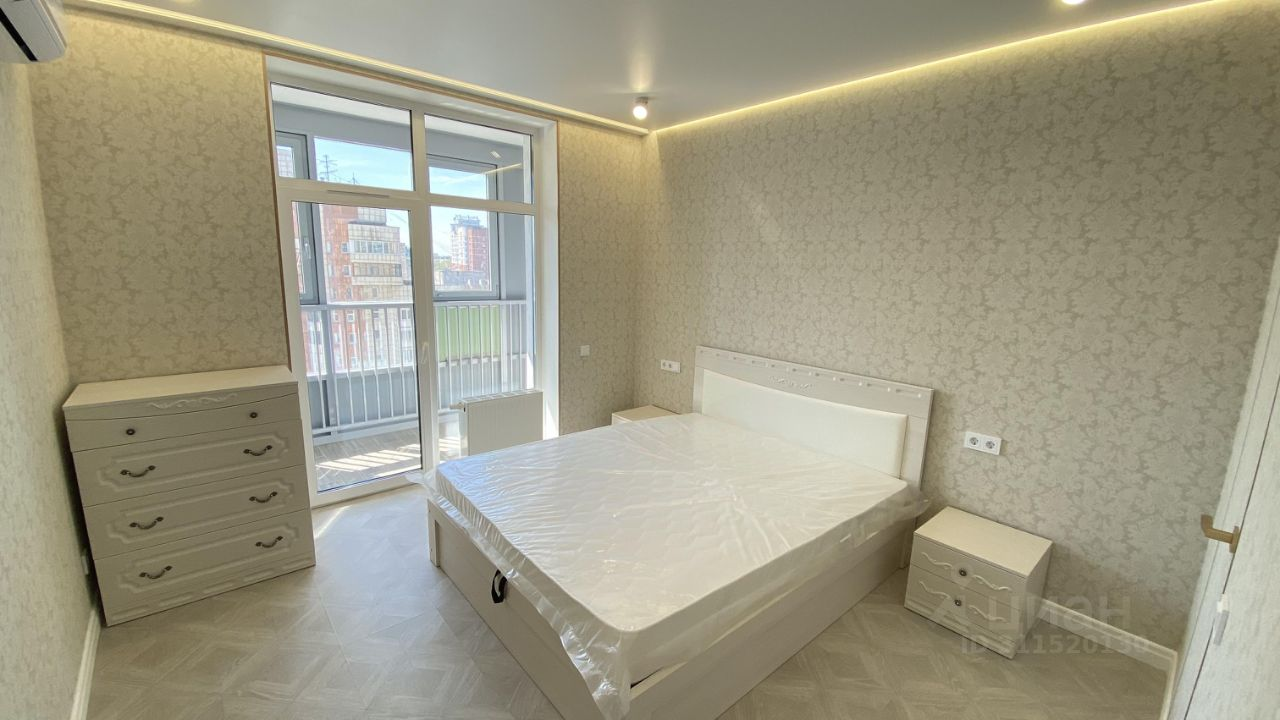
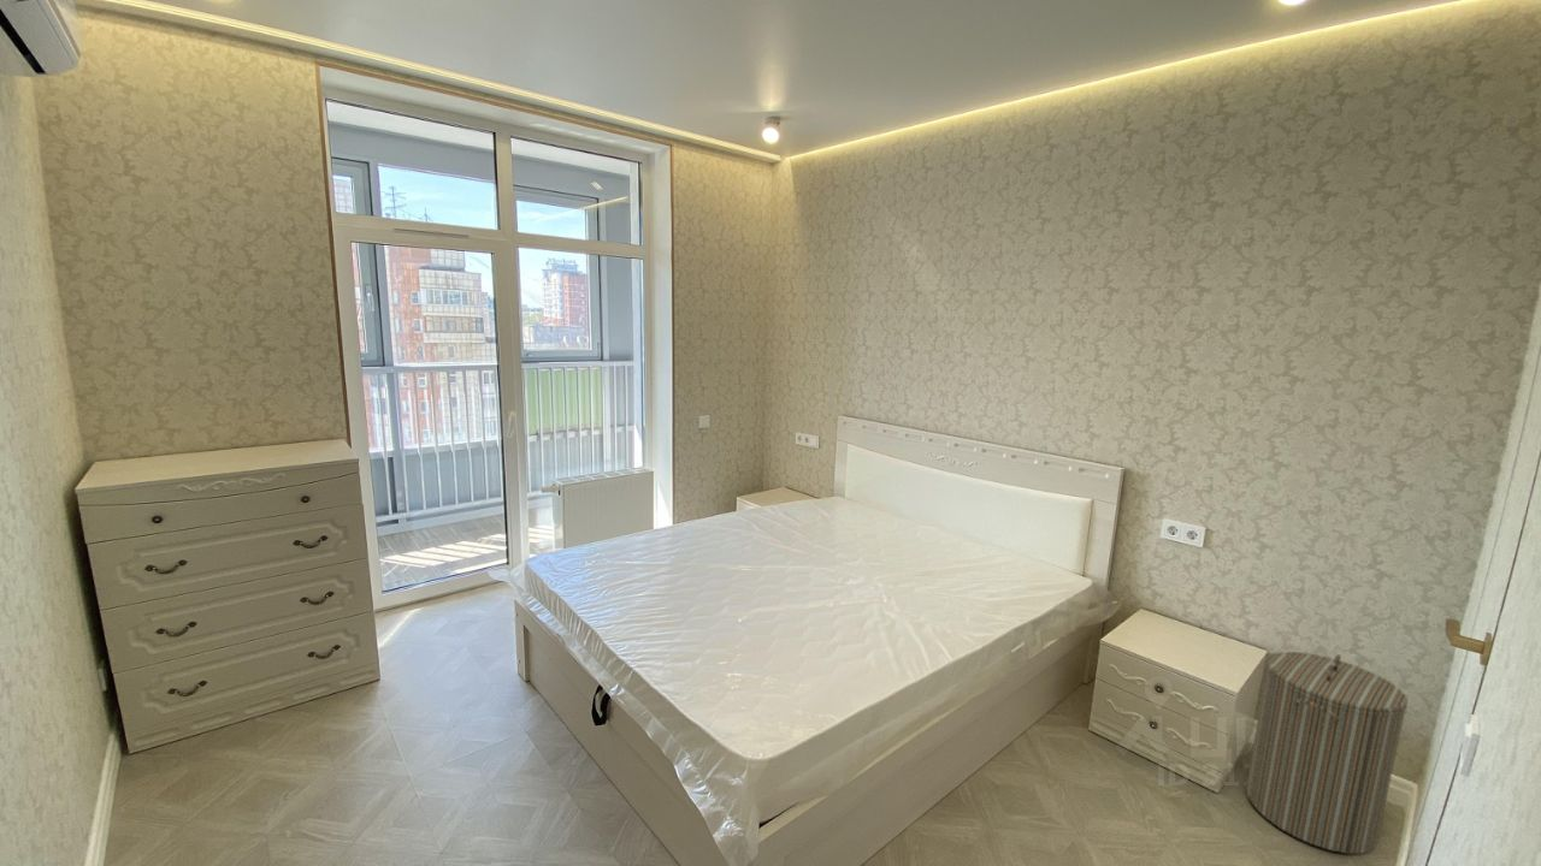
+ laundry hamper (1322, 736)
